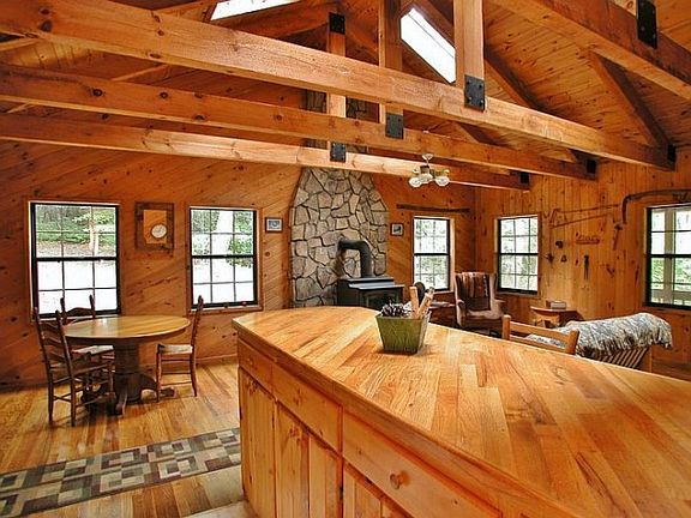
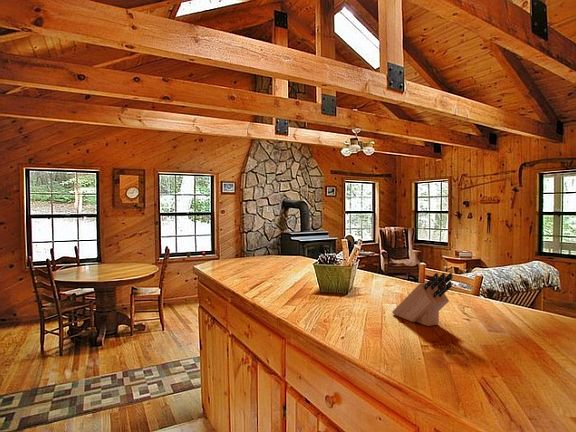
+ knife block (422, 294)
